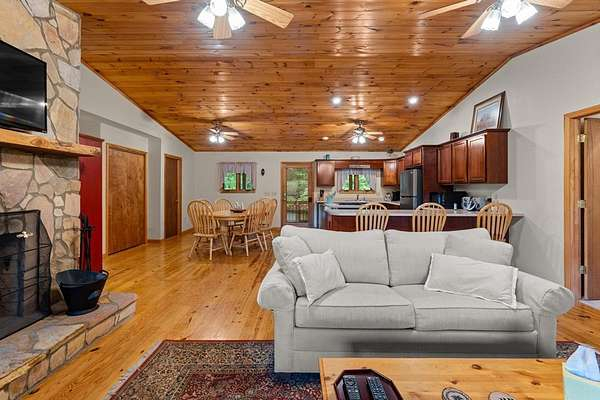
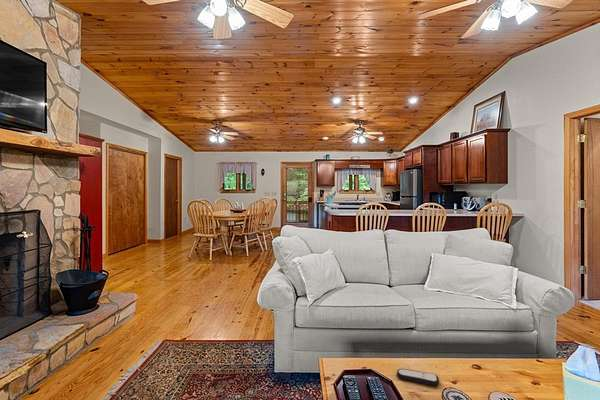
+ remote control (417, 376)
